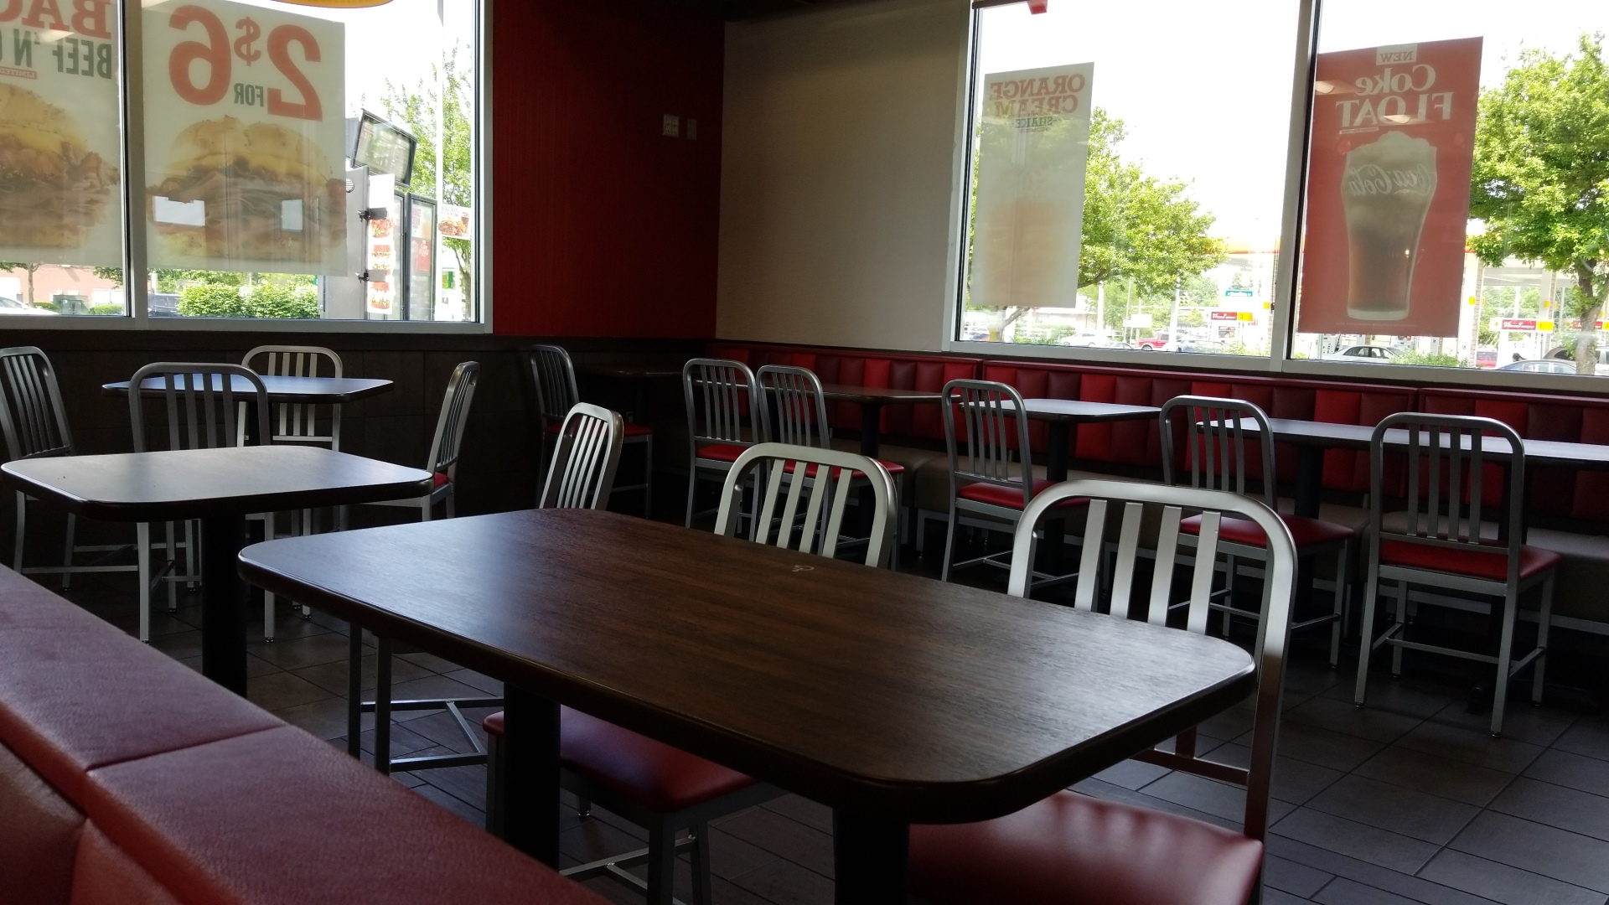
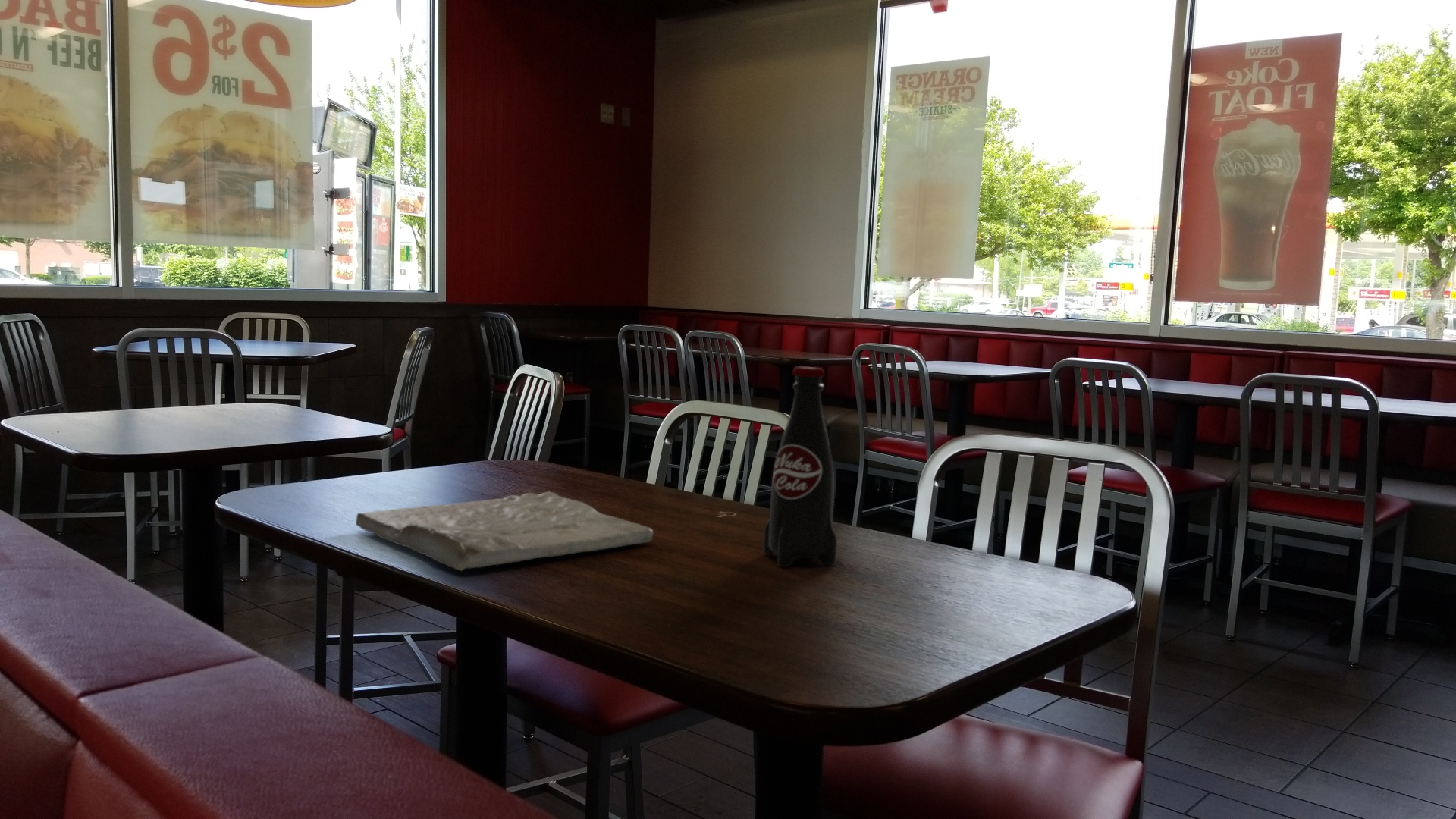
+ napkin (504, 522)
+ soda bottle (804, 463)
